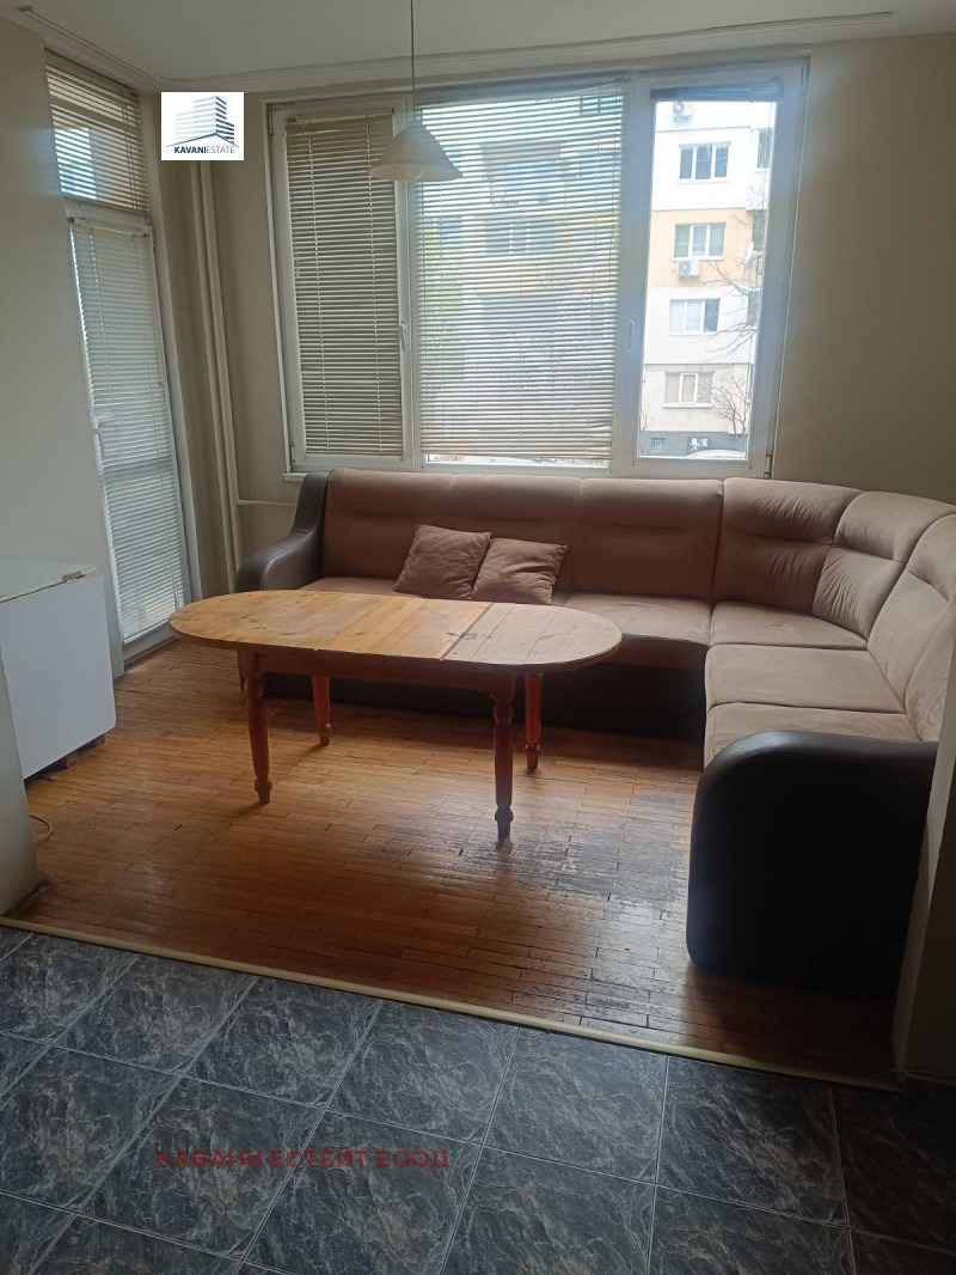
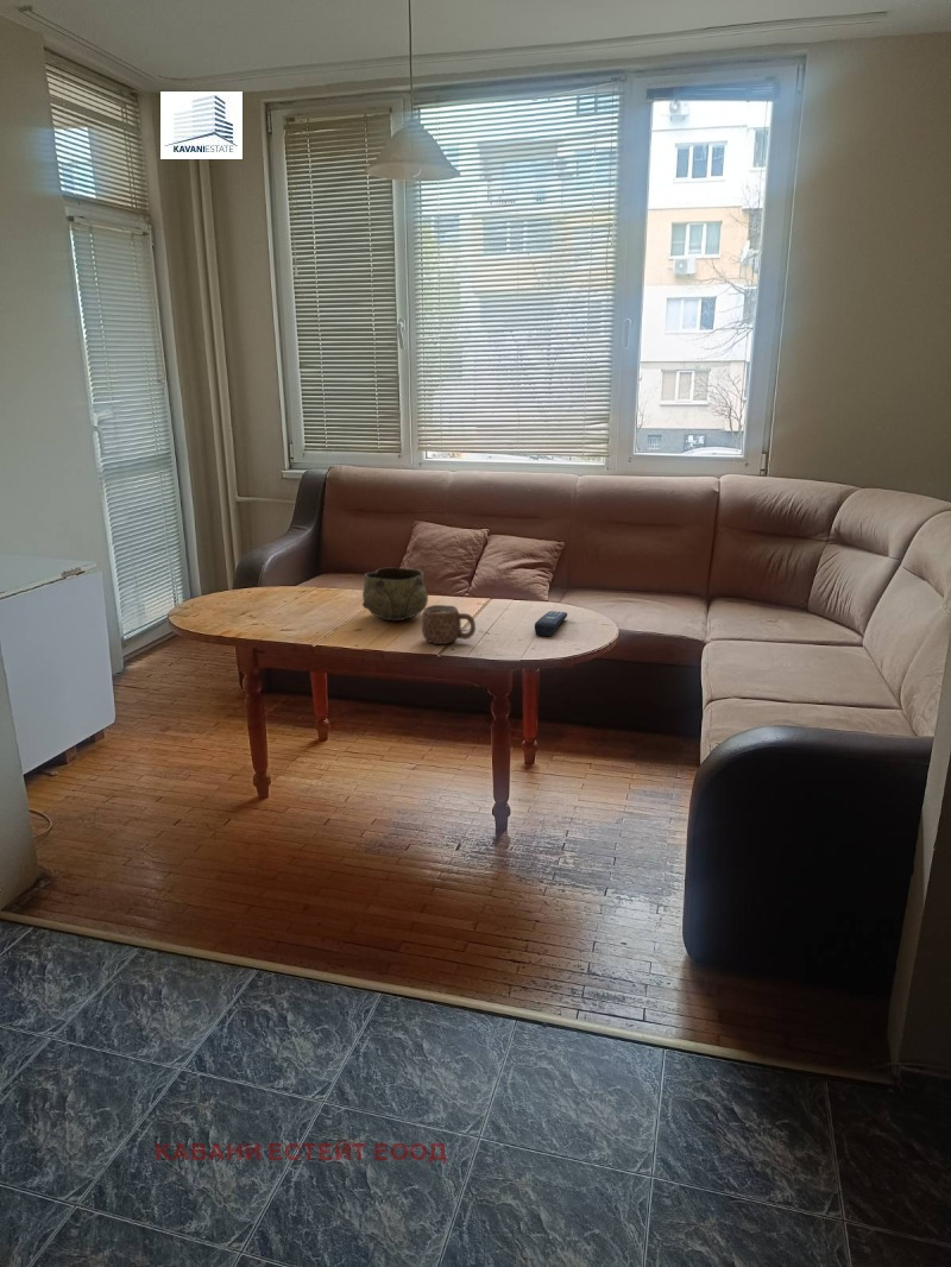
+ remote control (550, 620)
+ mug (448, 624)
+ decorative bowl (395, 594)
